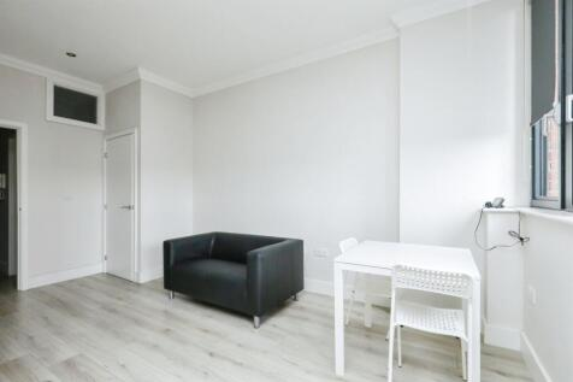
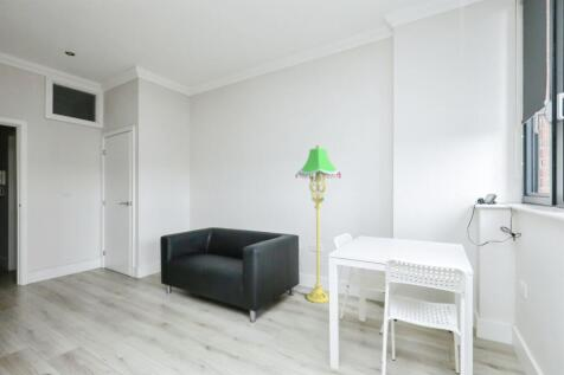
+ floor lamp (318, 221)
